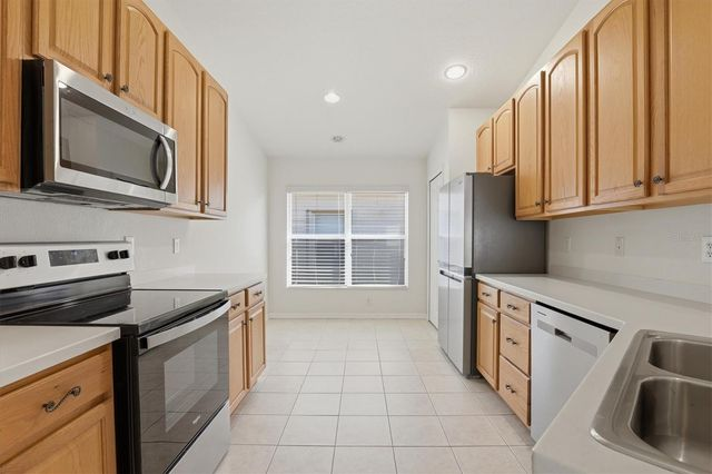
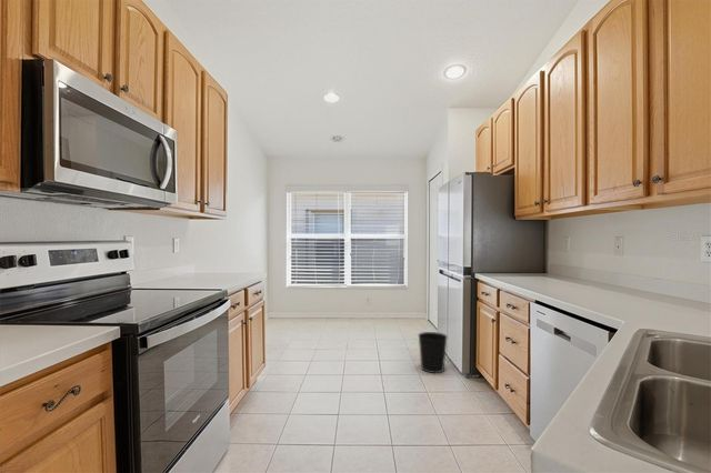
+ wastebasket (432, 352)
